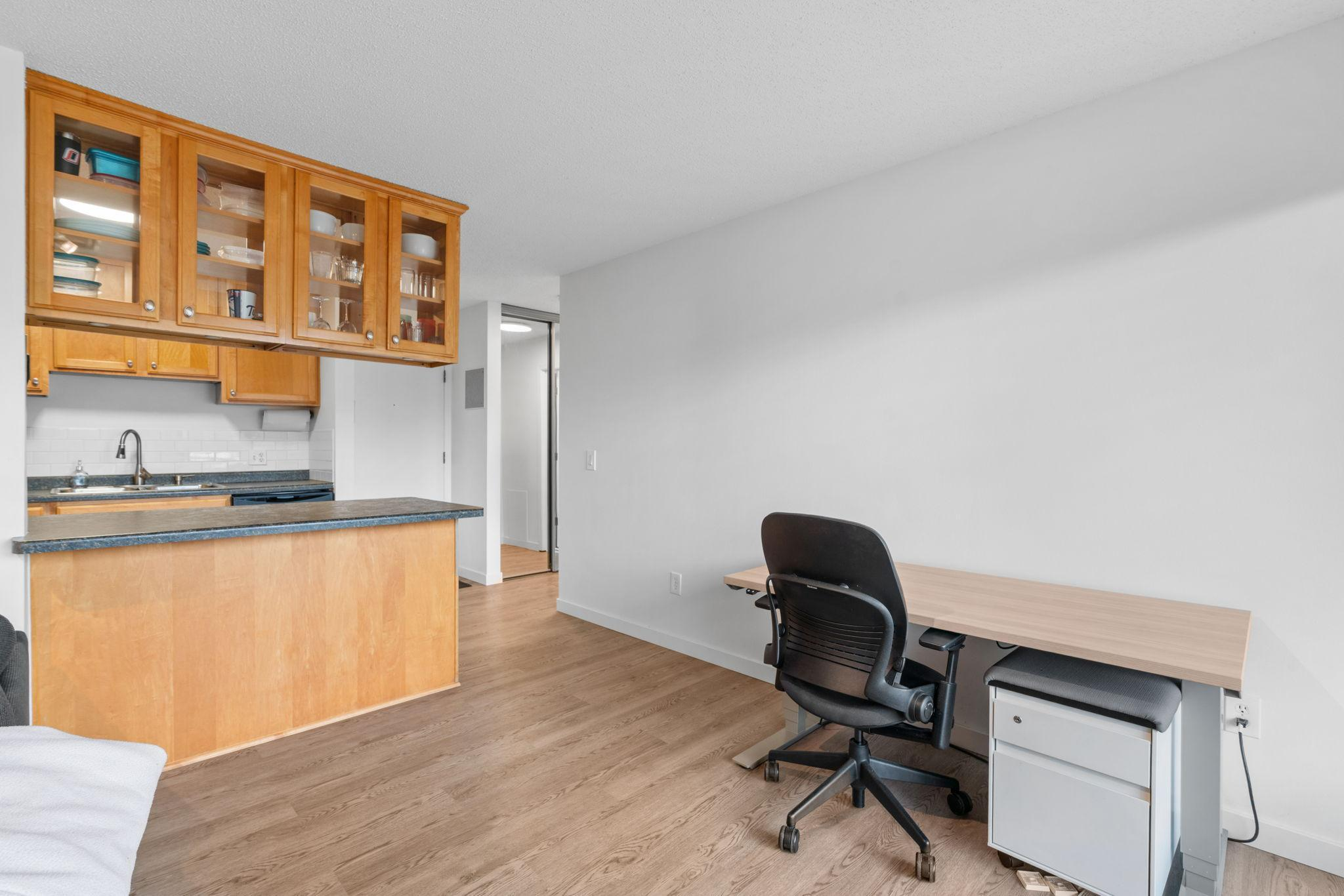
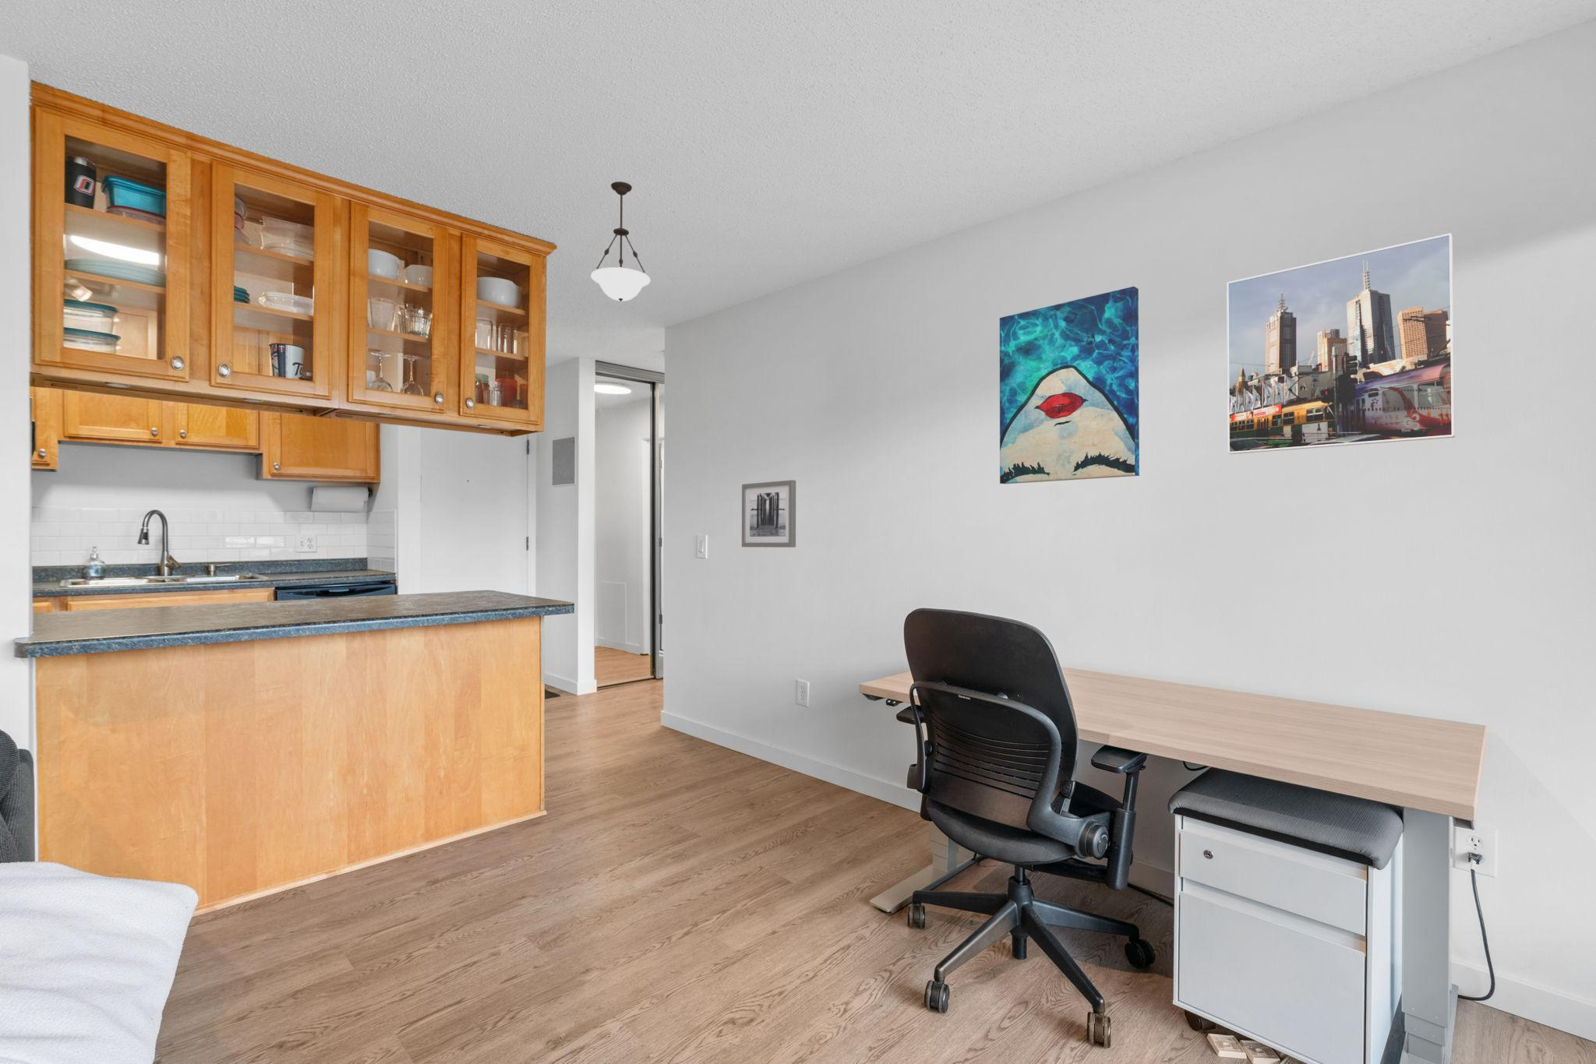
+ wall art (1064, 392)
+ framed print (1331, 353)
+ pendant light (621, 243)
+ wall art (767, 514)
